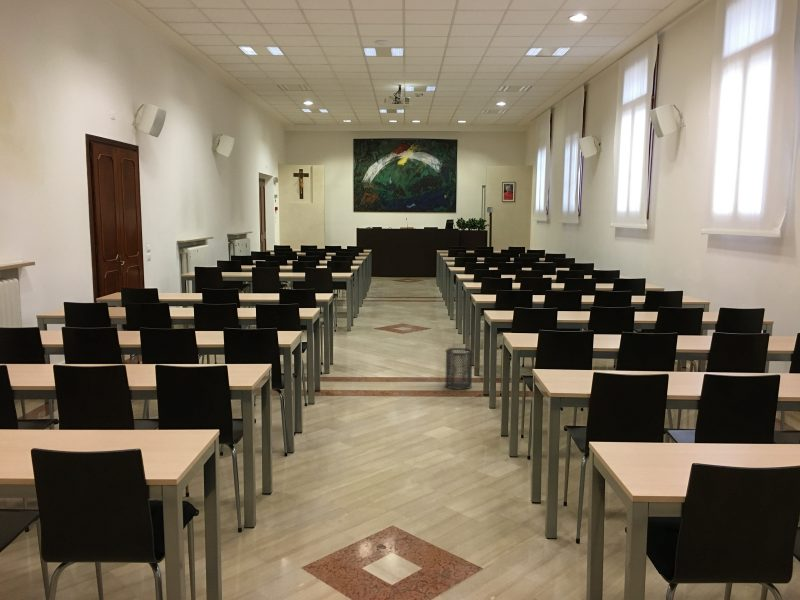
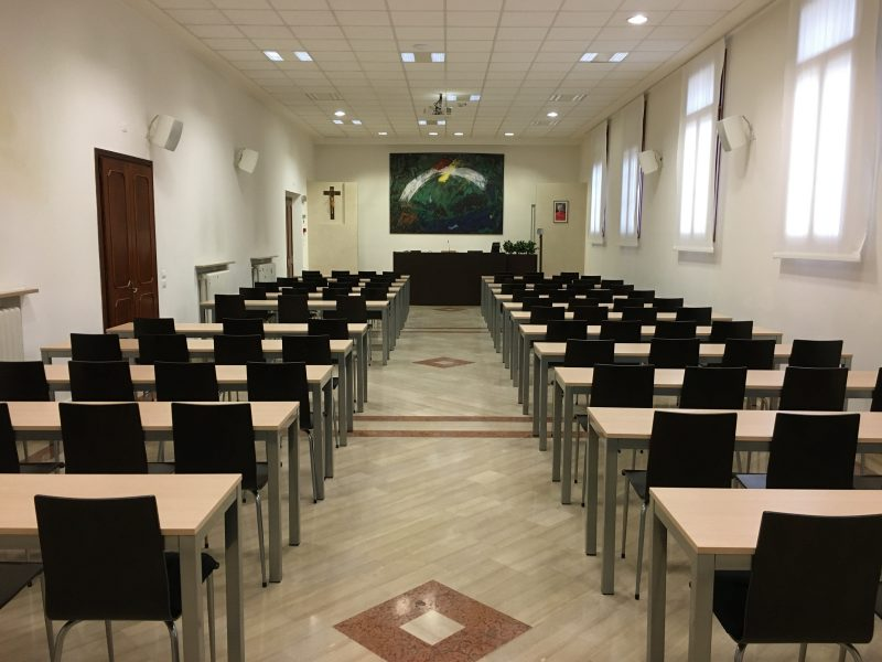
- trash can (458, 368)
